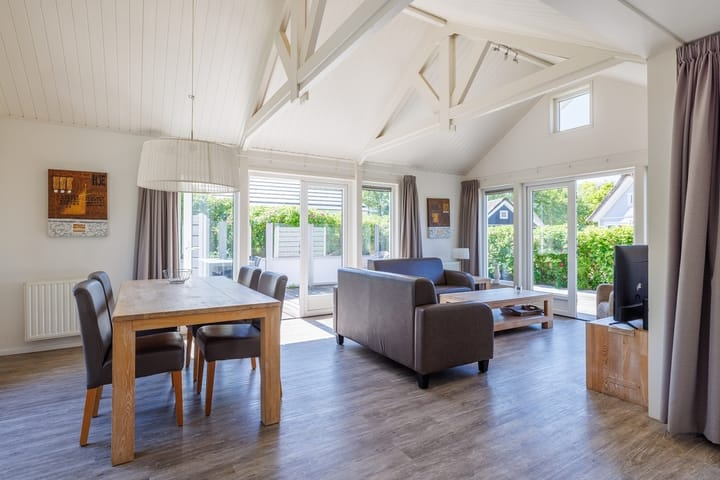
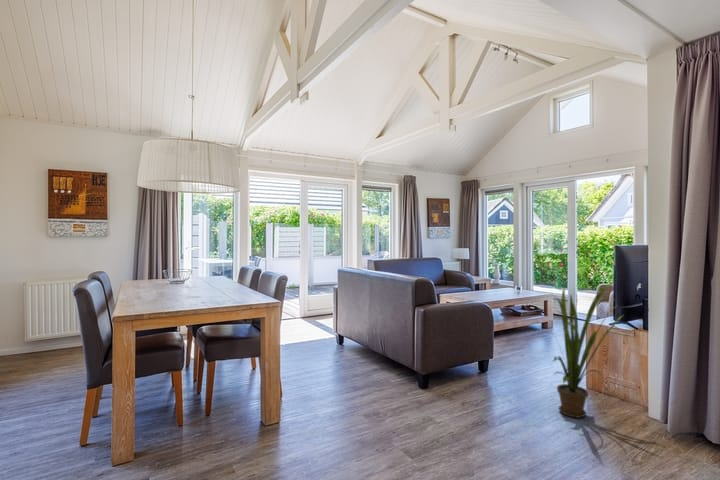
+ house plant (576, 347)
